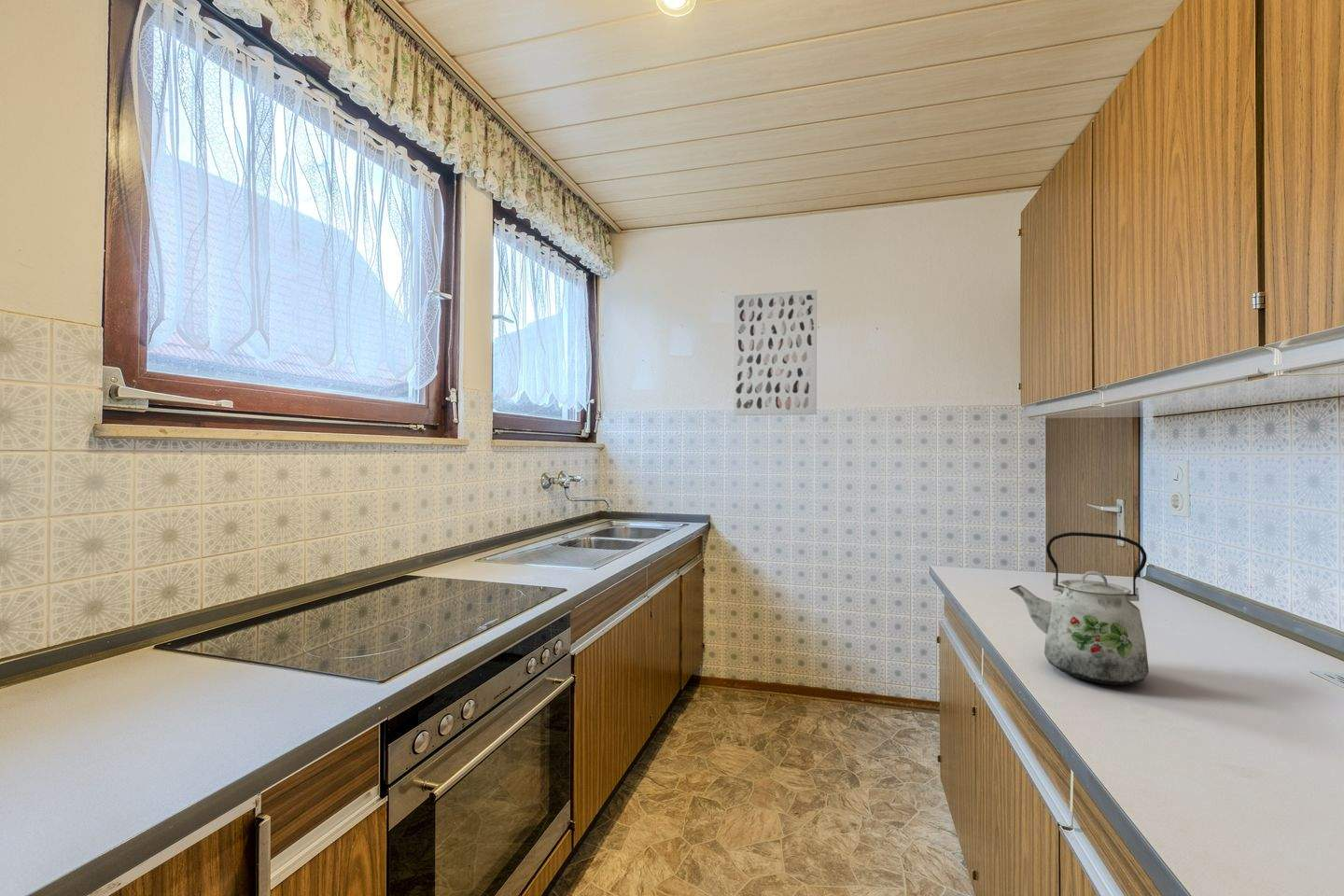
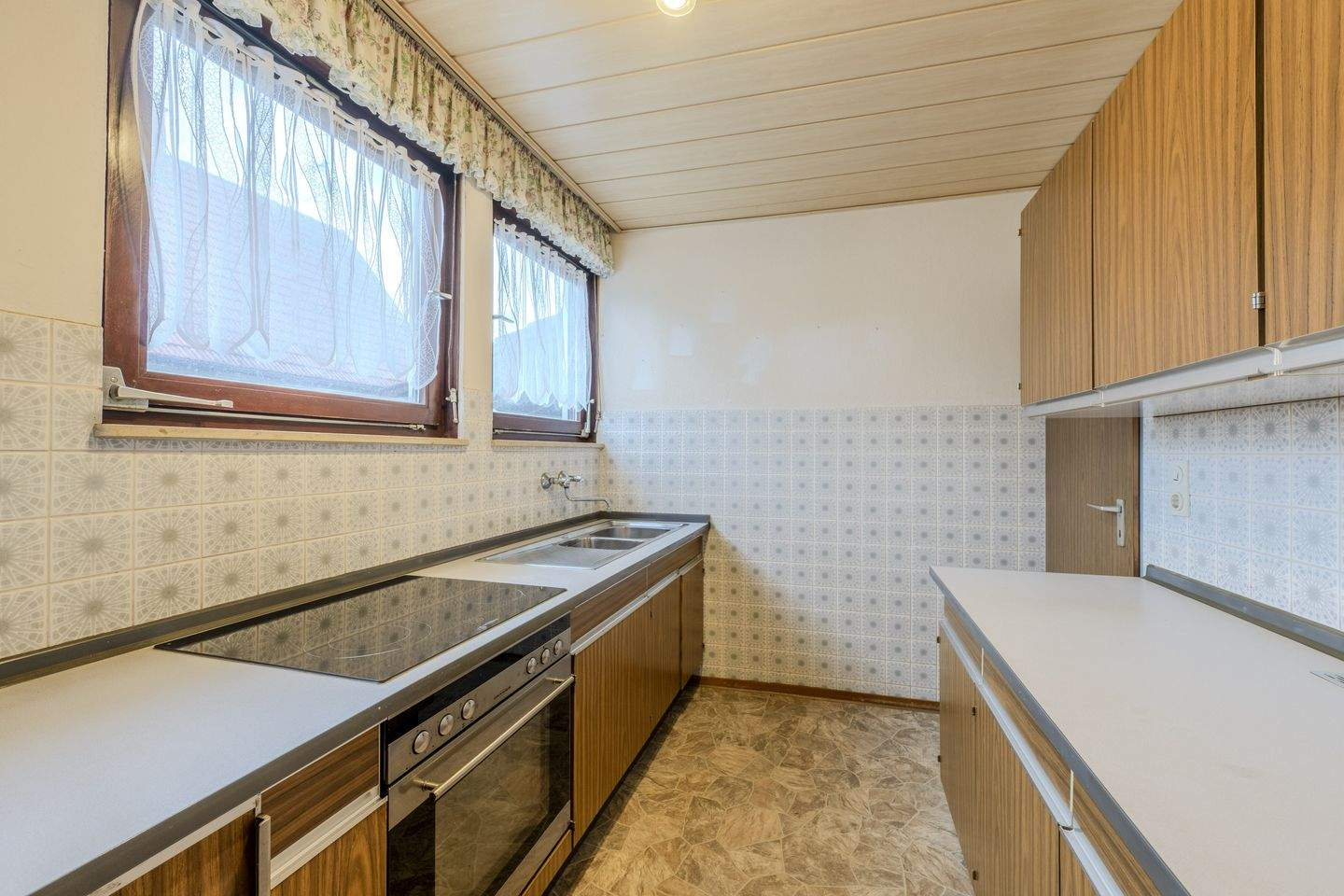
- wall art (775, 354)
- kettle (1074, 601)
